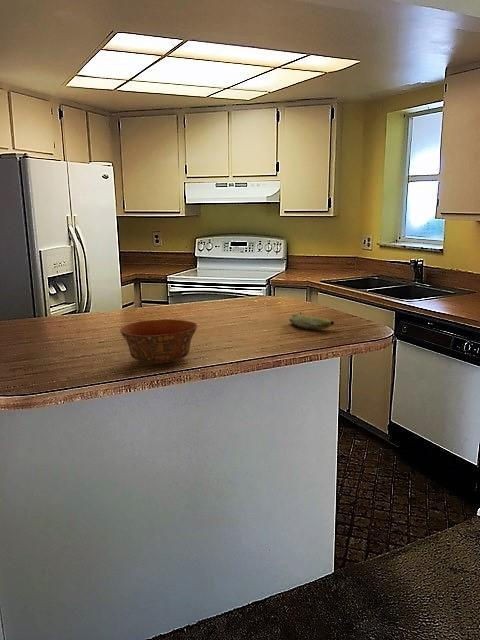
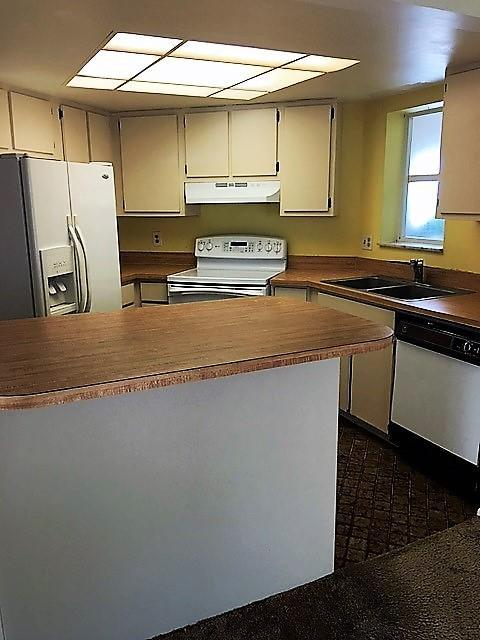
- fruit (306, 319)
- bowl (159, 343)
